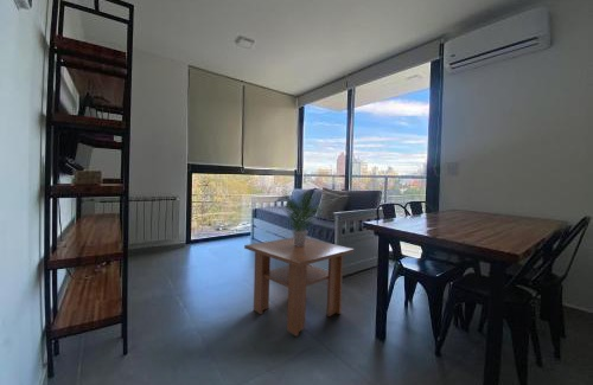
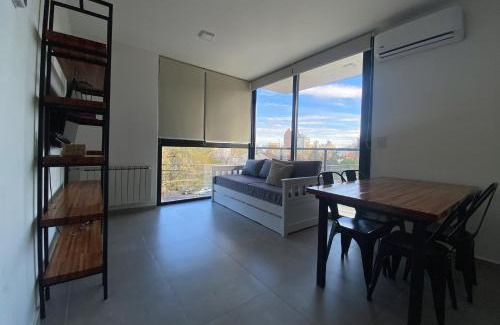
- coffee table (298, 278)
- potted plant (300, 216)
